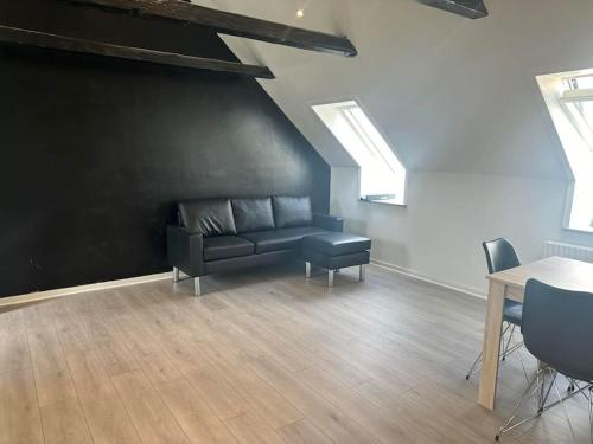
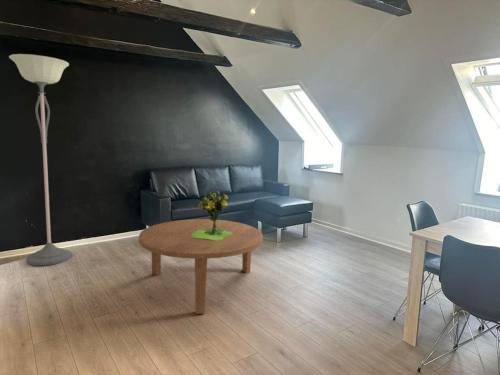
+ bouquet (214, 210)
+ coffee table (201, 259)
+ floor lamp (45, 163)
